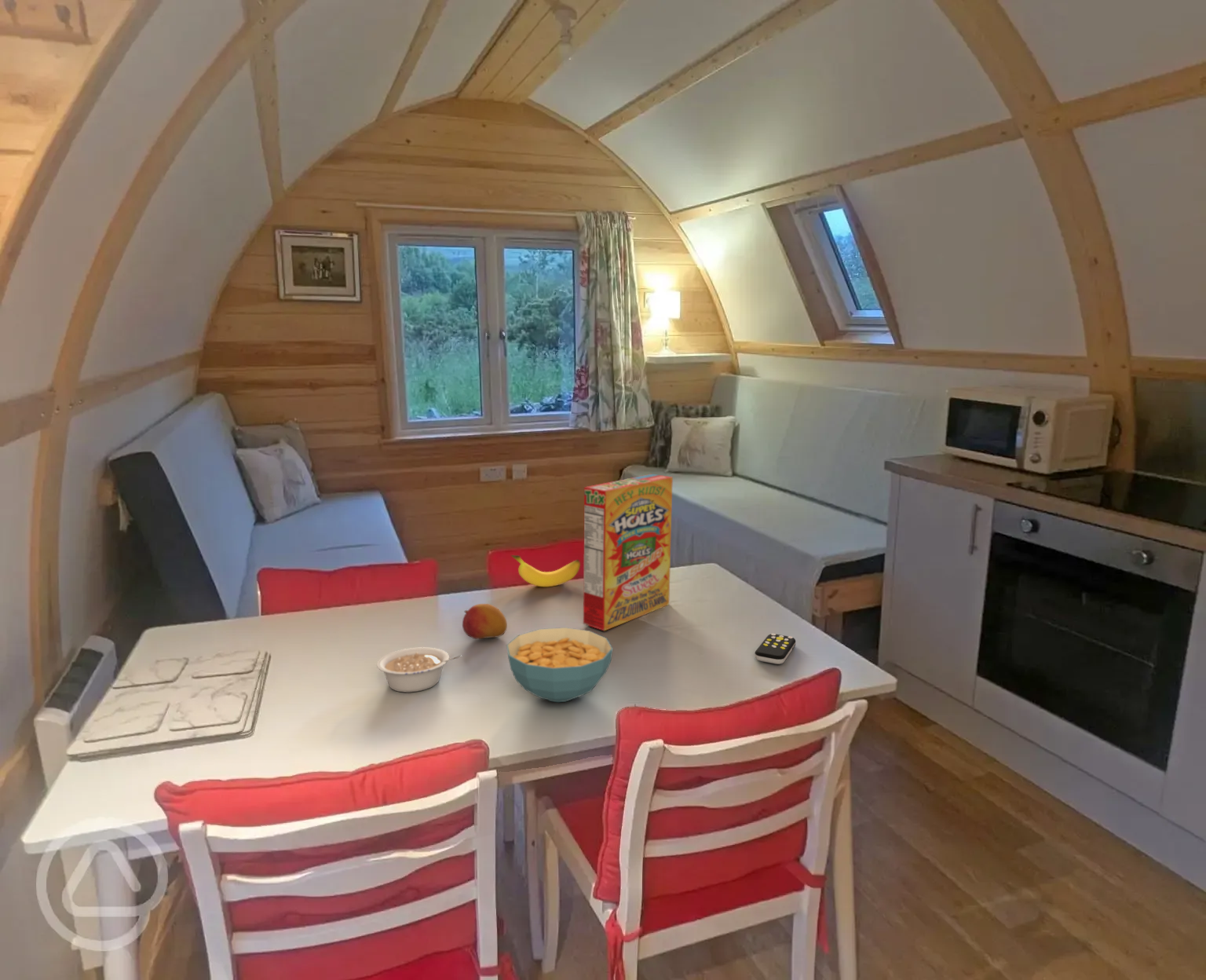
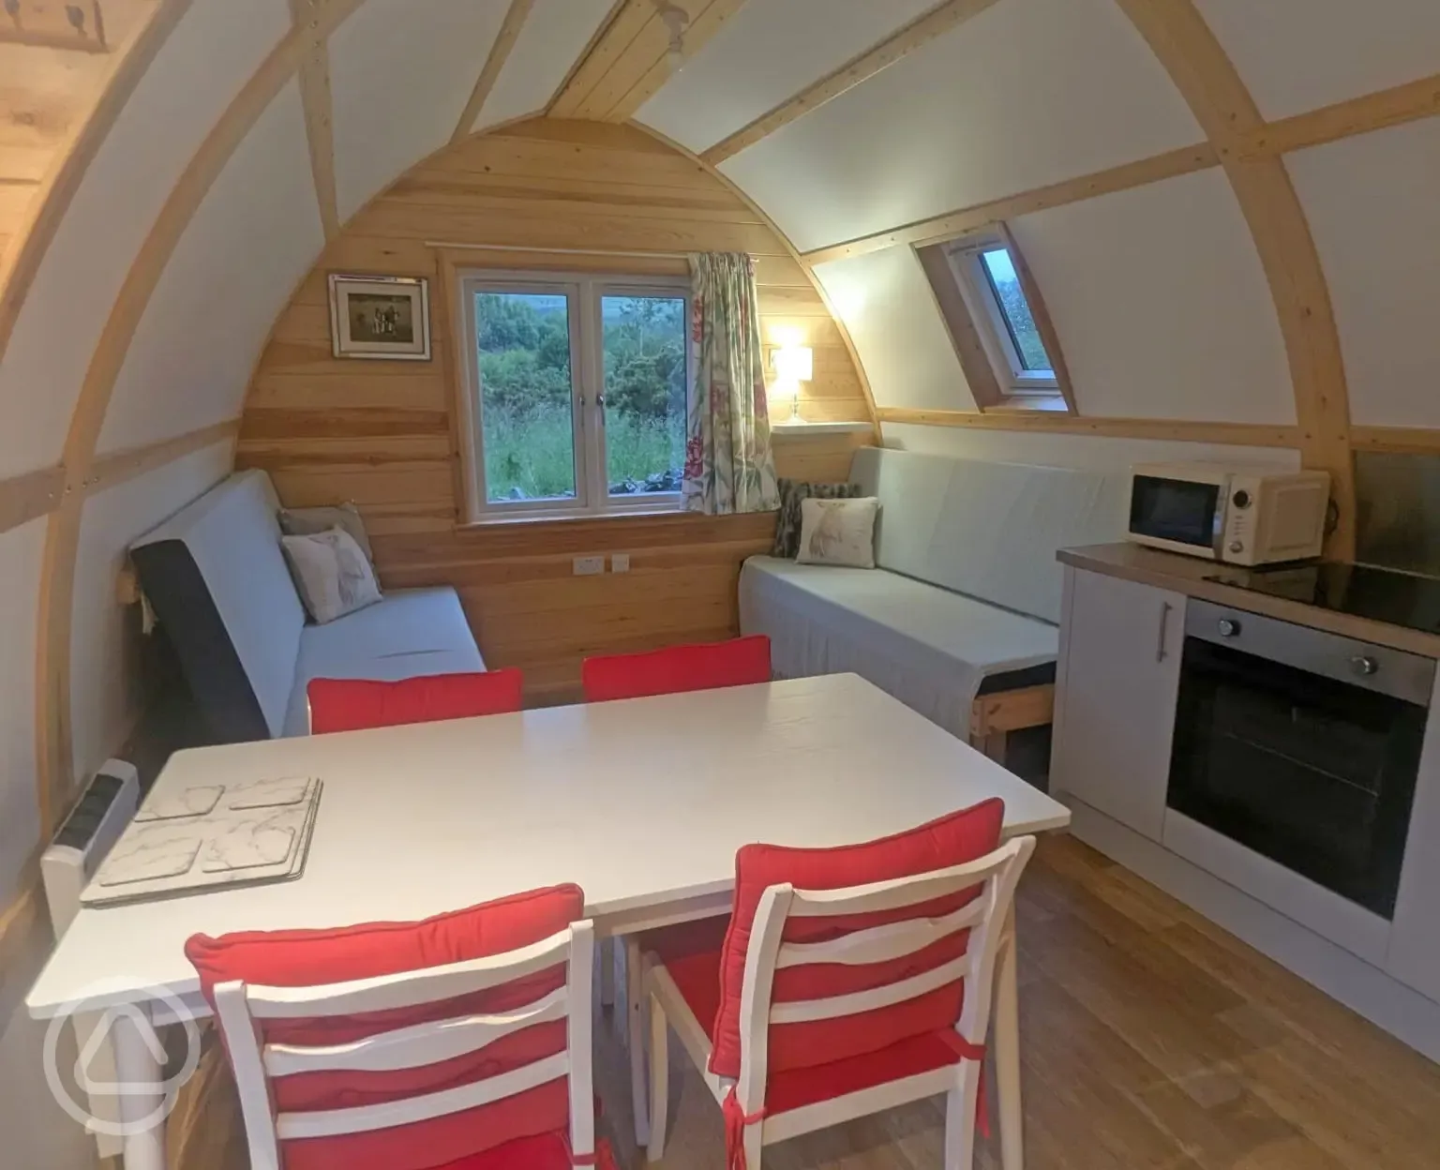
- cereal bowl (559, 671)
- banana (544, 572)
- fruit (484, 620)
- cereal box (628, 549)
- legume (416, 668)
- remote control (775, 648)
